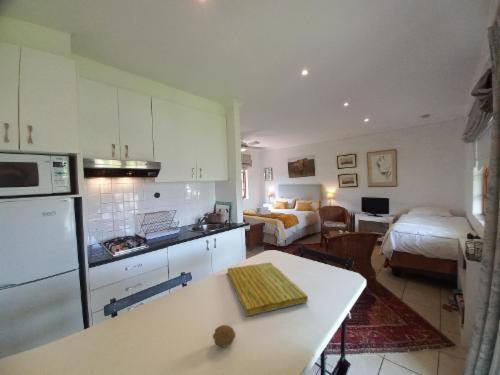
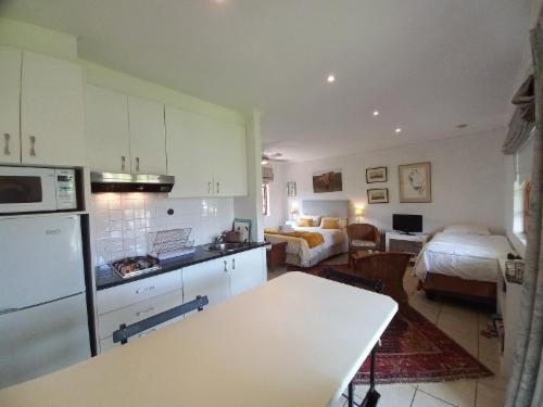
- fruit (224, 335)
- cutting board (261, 281)
